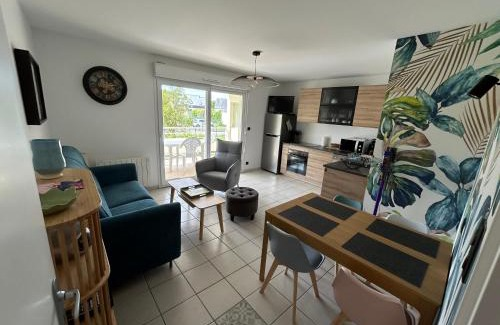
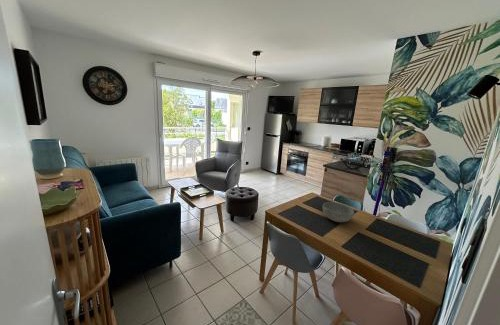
+ bowl (337, 213)
